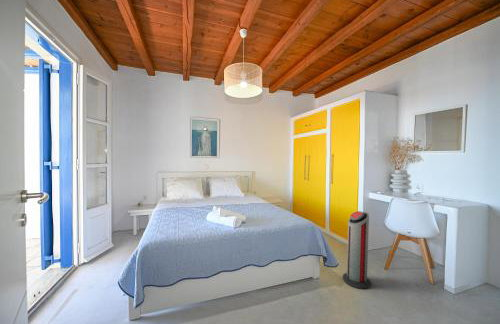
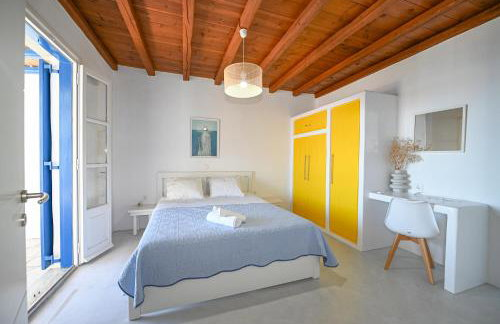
- air purifier (357, 246)
